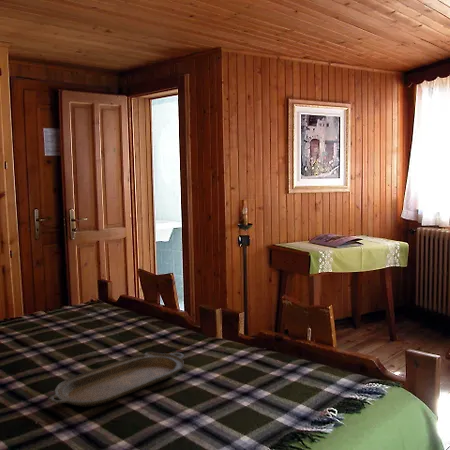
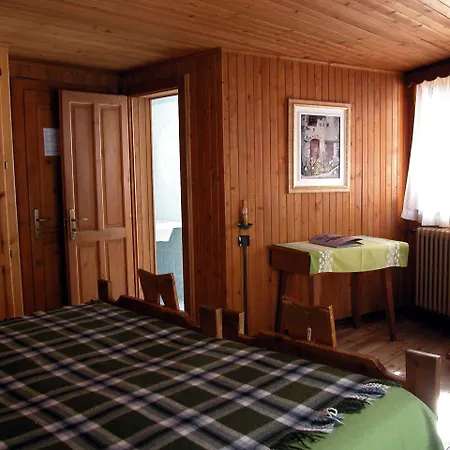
- serving tray (123, 378)
